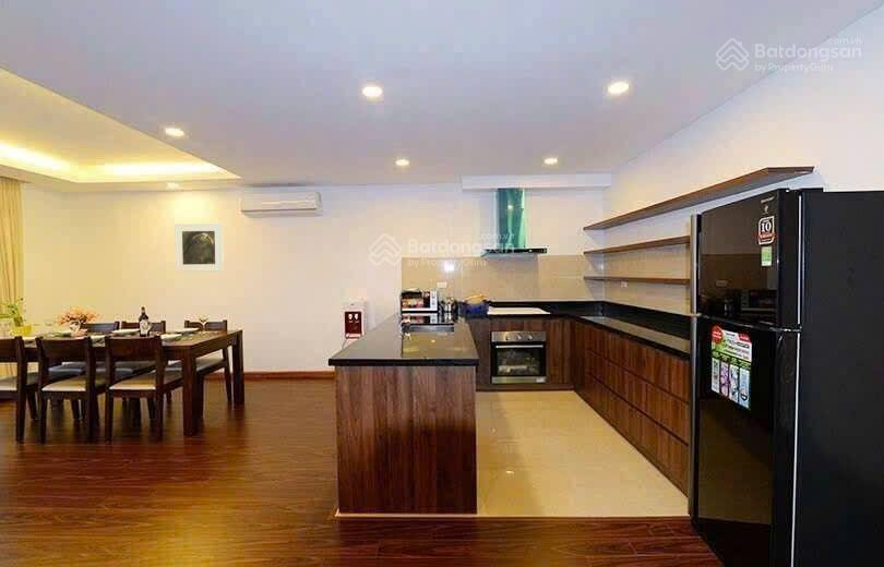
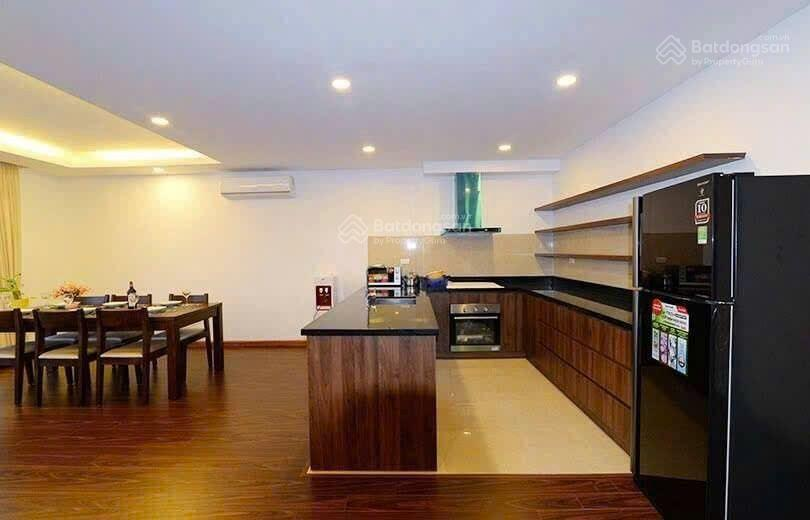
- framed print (199, 248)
